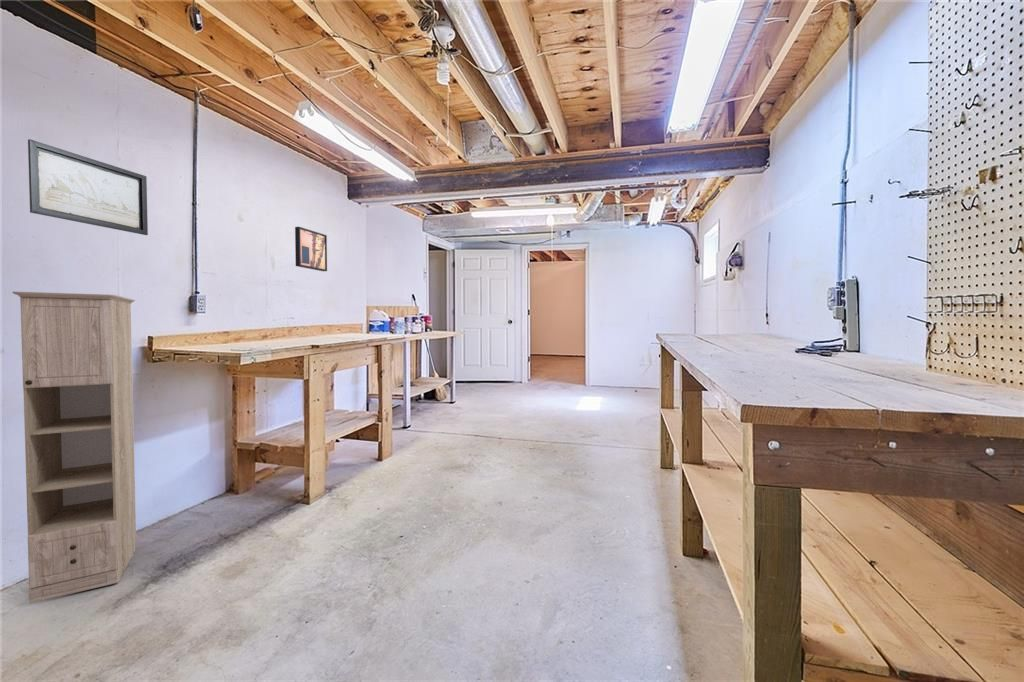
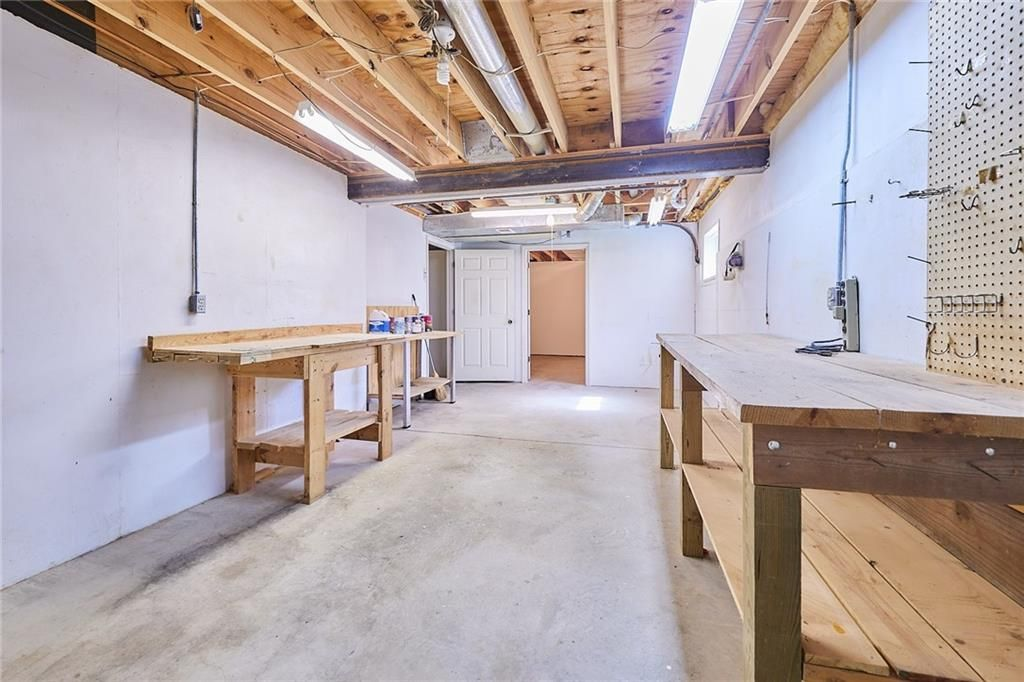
- wall art (94, 192)
- storage cabinet (84, 436)
- wall art (311, 250)
